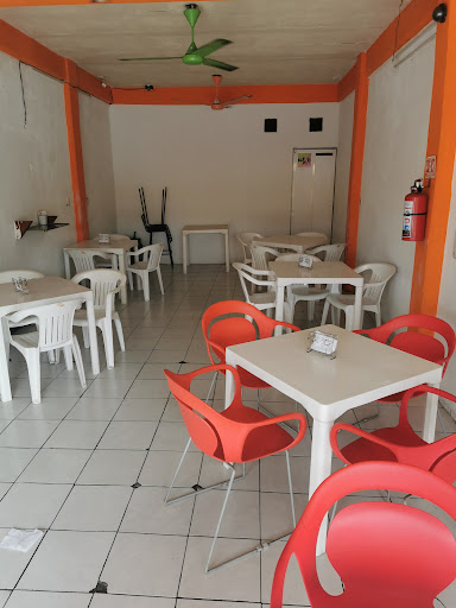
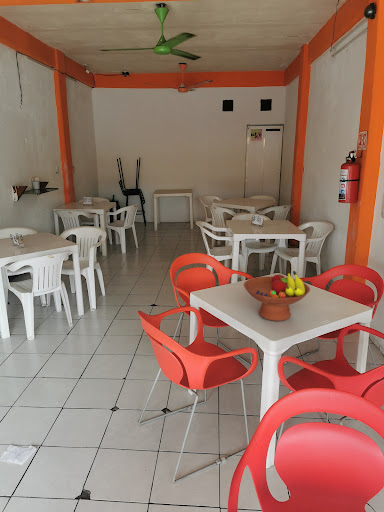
+ fruit bowl (275, 295)
